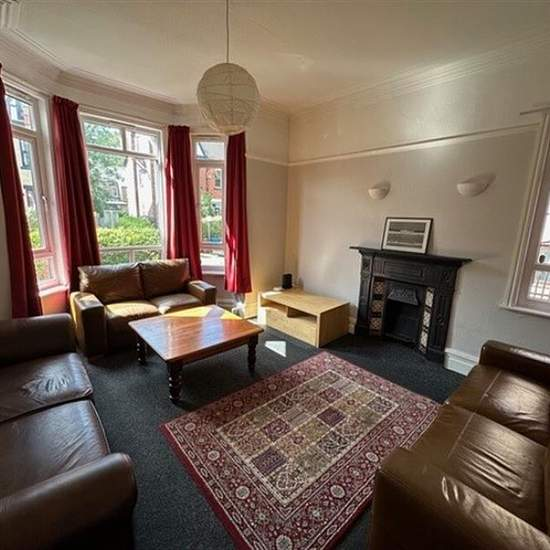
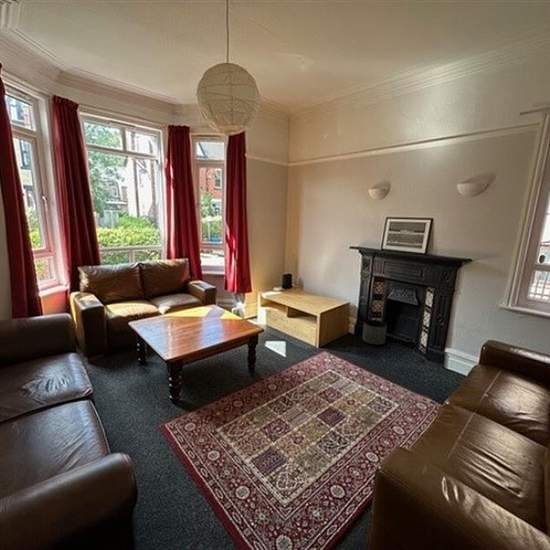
+ planter (374, 332)
